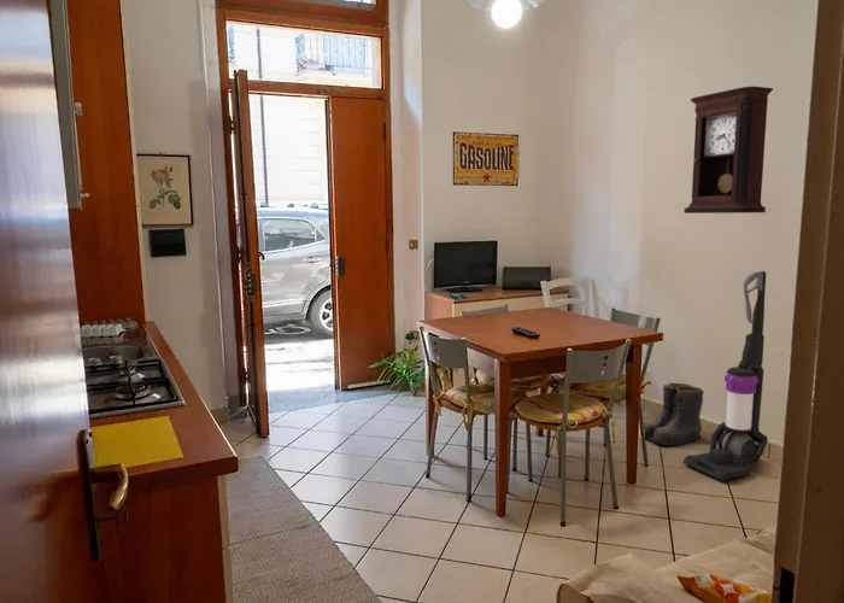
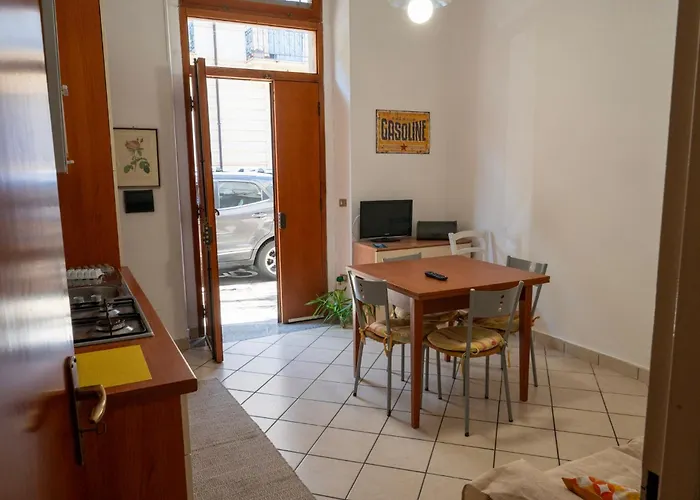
- pendulum clock (723, 153)
- boots (670, 411)
- vacuum cleaner (737, 371)
